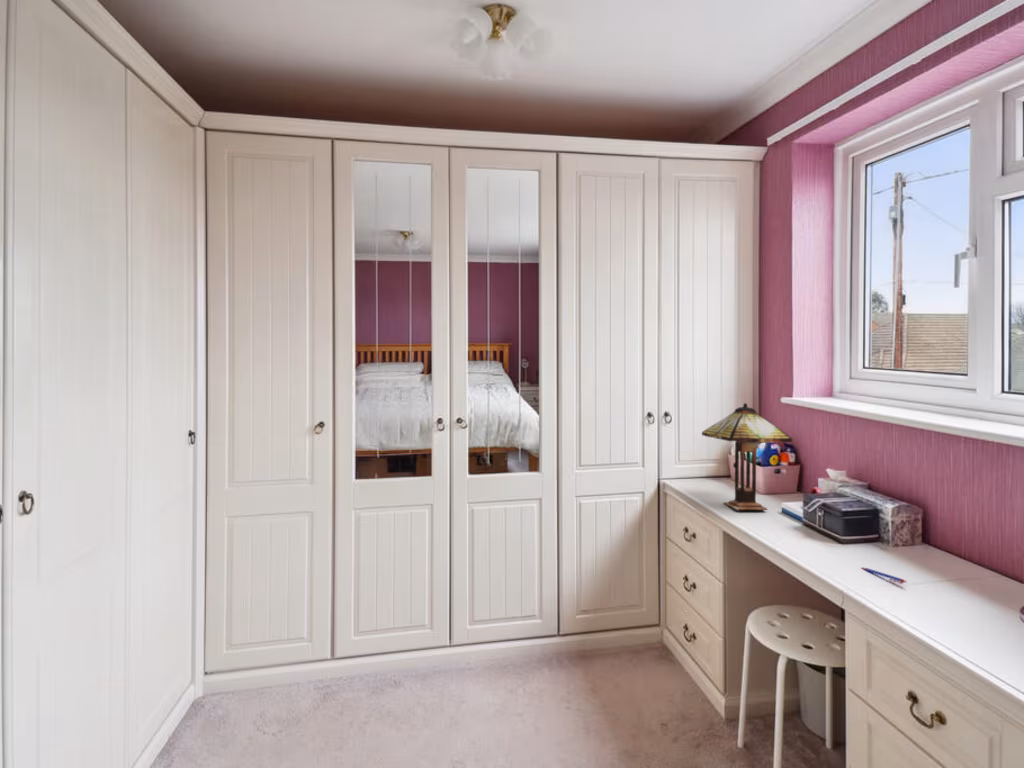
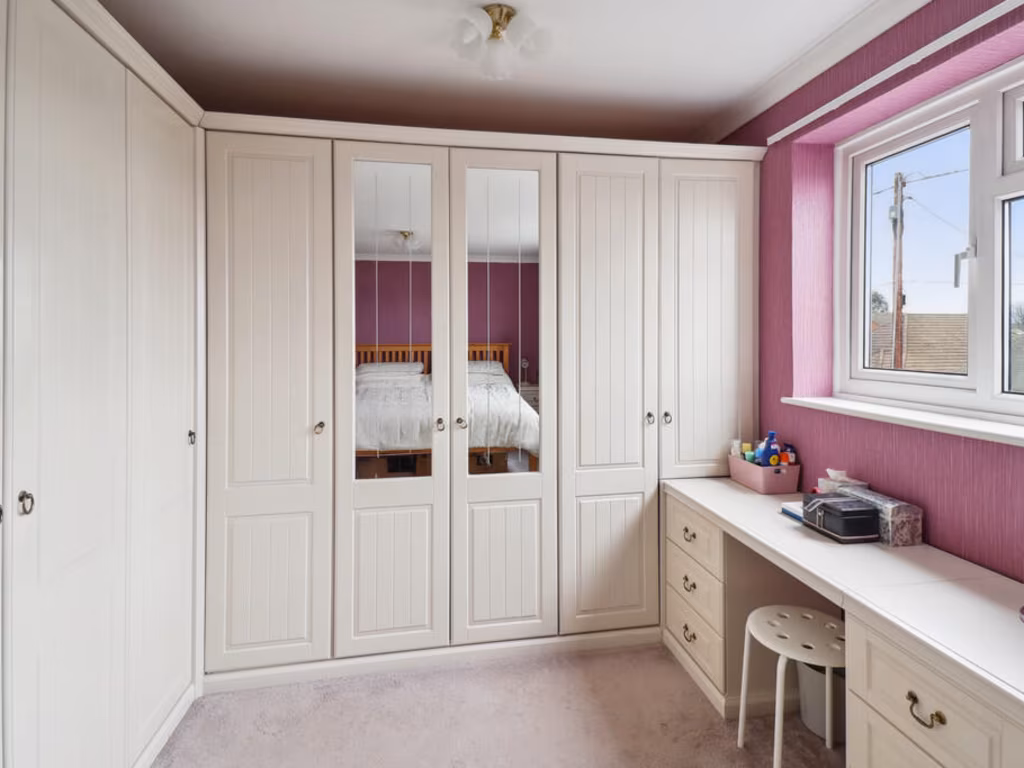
- pen (882, 574)
- table lamp (743, 455)
